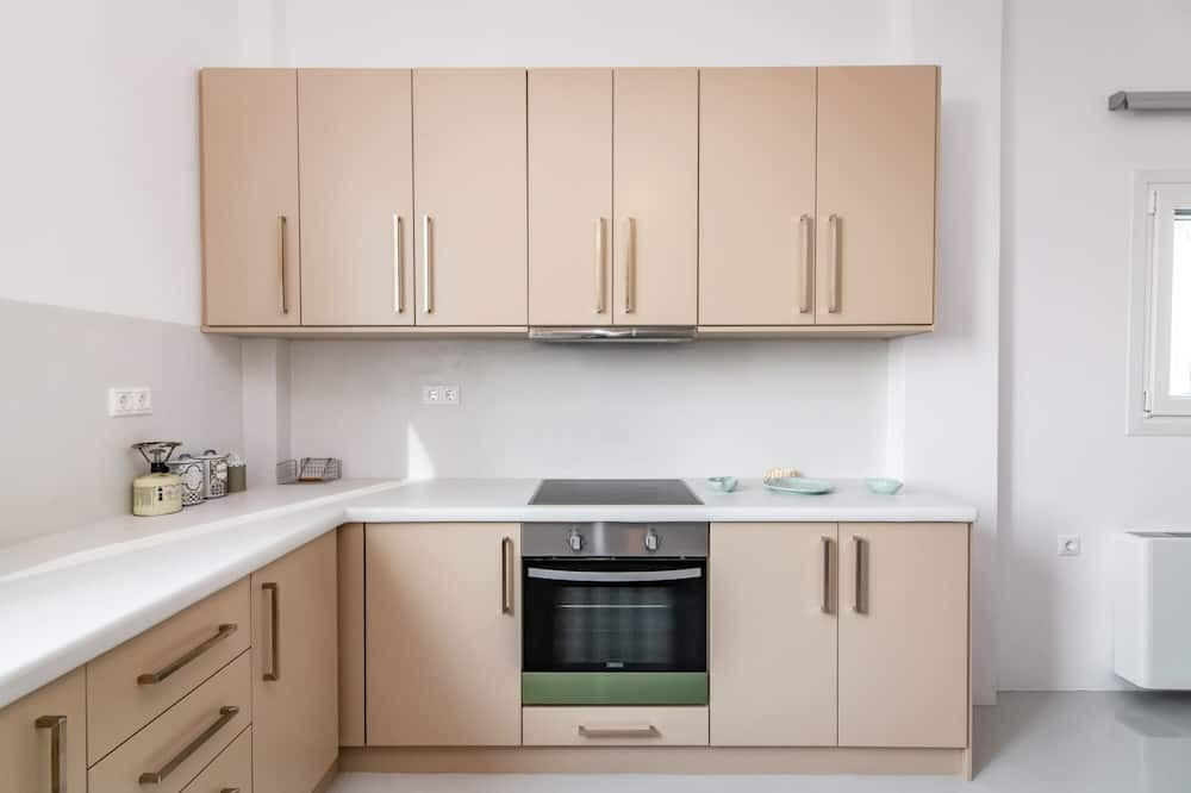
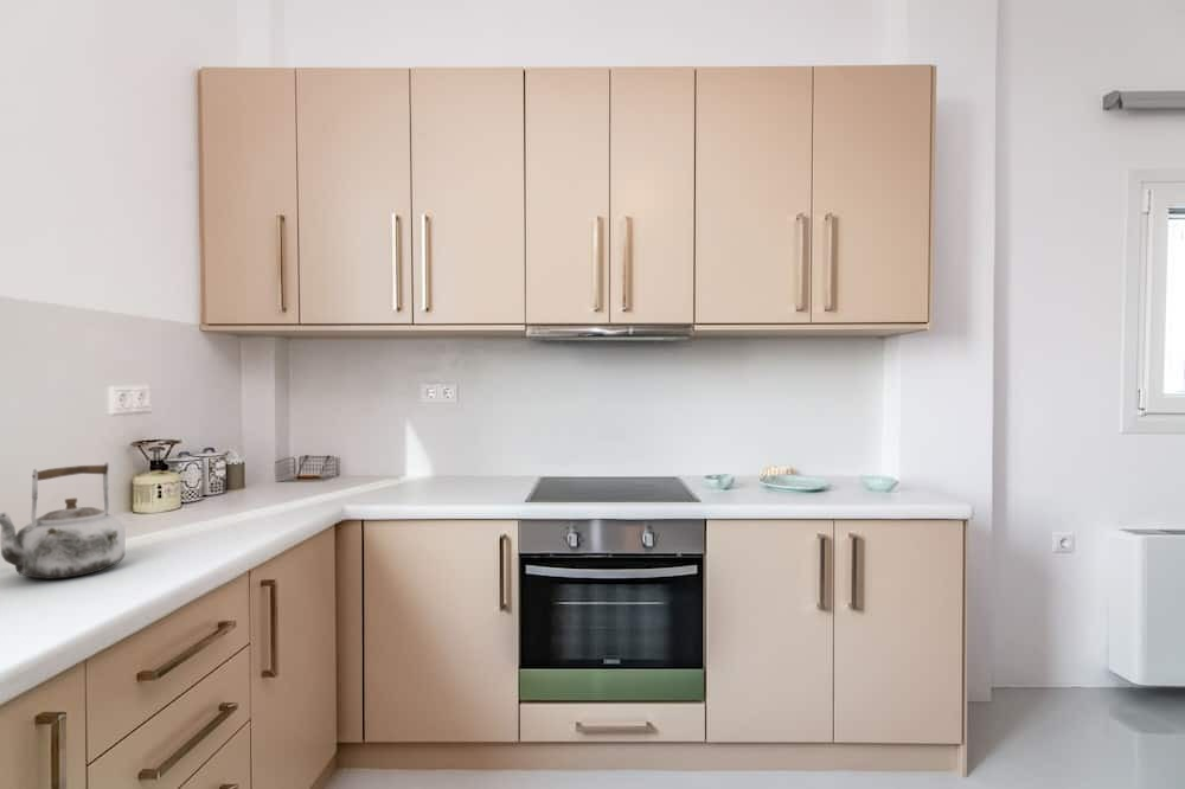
+ kettle (58, 520)
